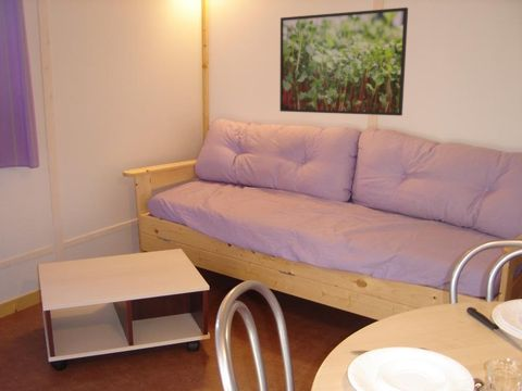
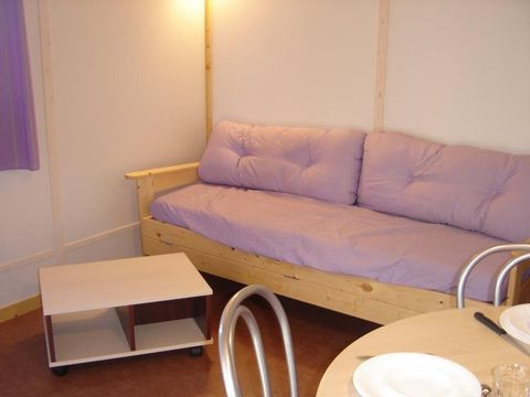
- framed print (338, 64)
